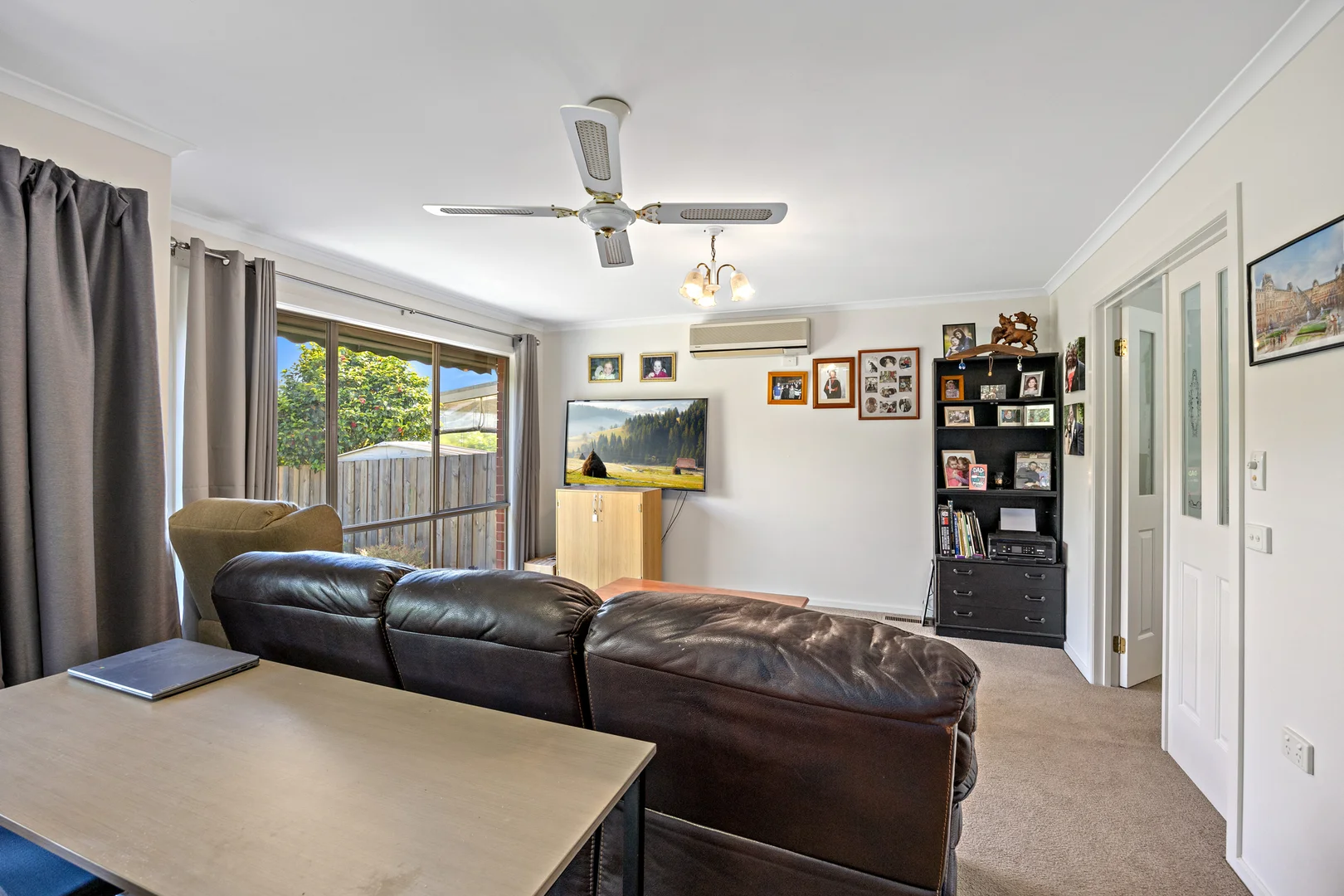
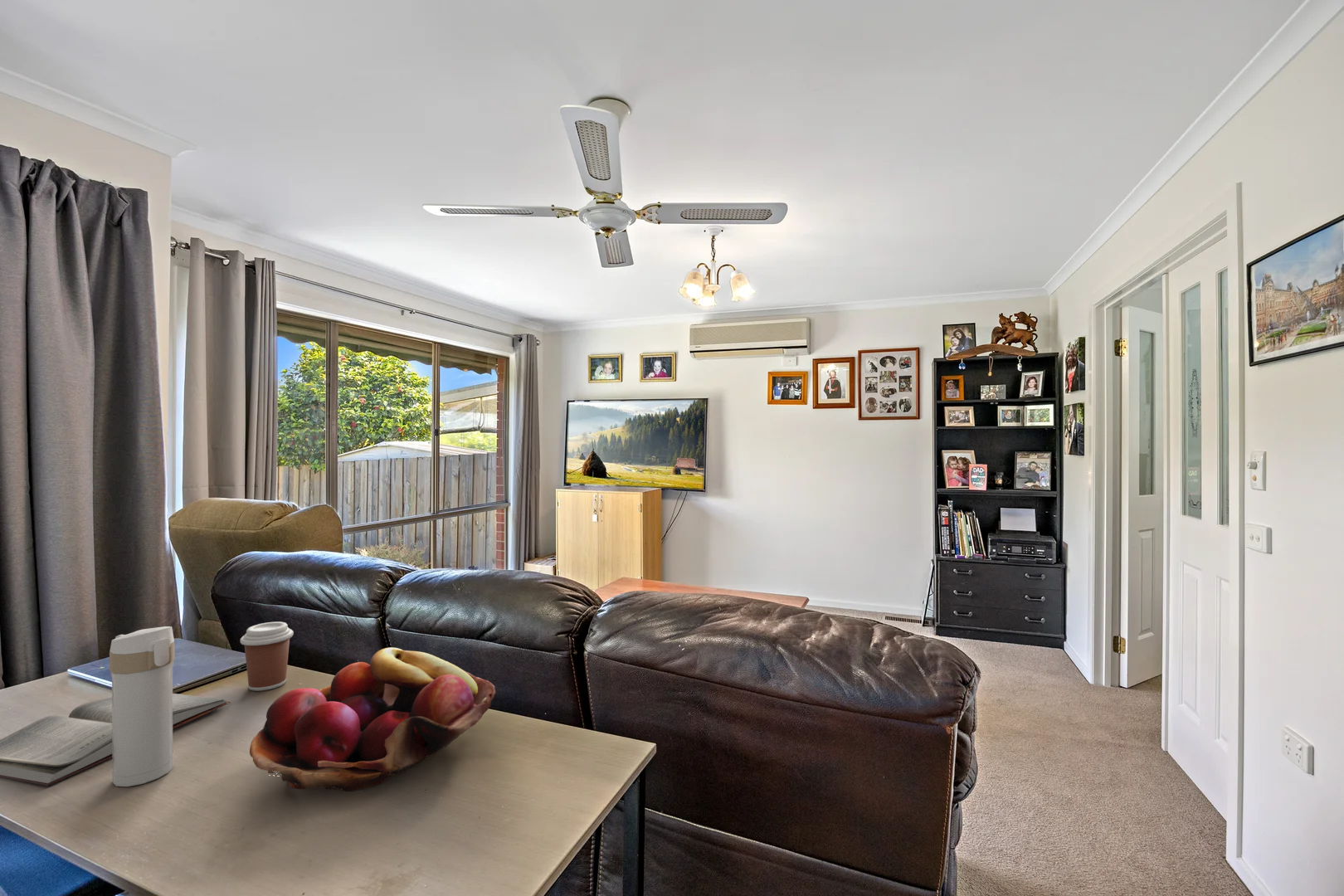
+ coffee cup (267, 655)
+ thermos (144, 701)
+ hardback book (108, 724)
+ fruit basket (385, 705)
